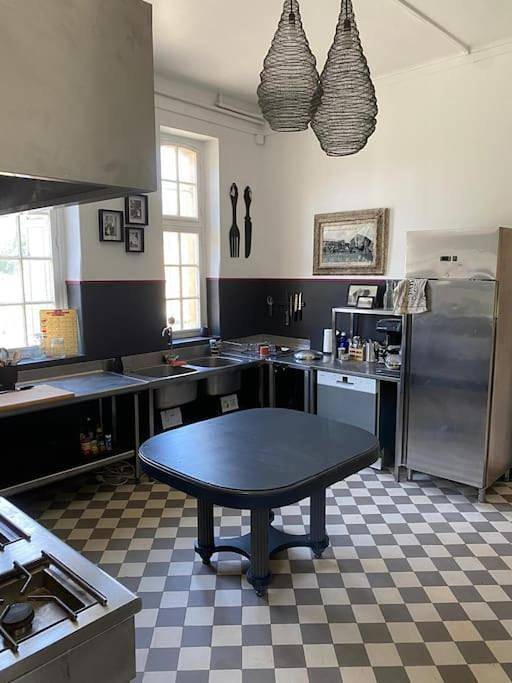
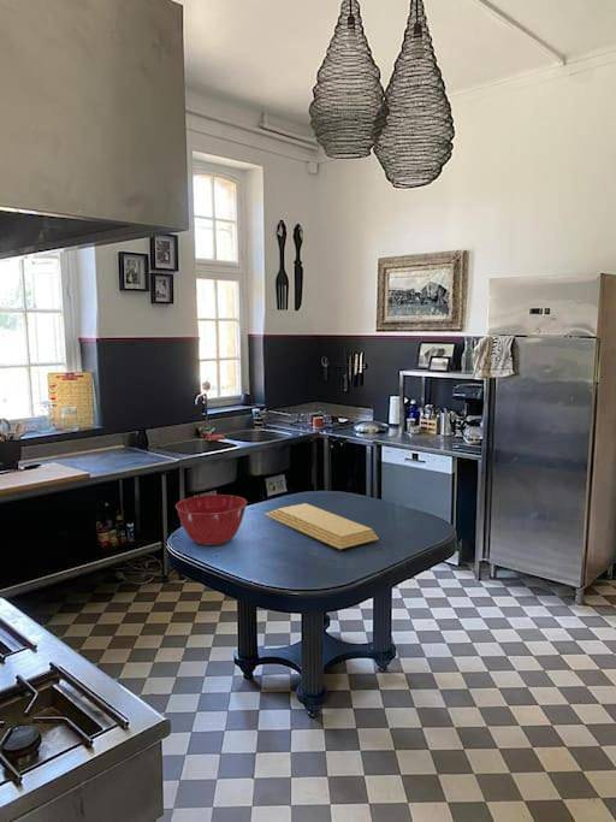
+ cutting board (318, 522)
+ mixing bowl (212, 521)
